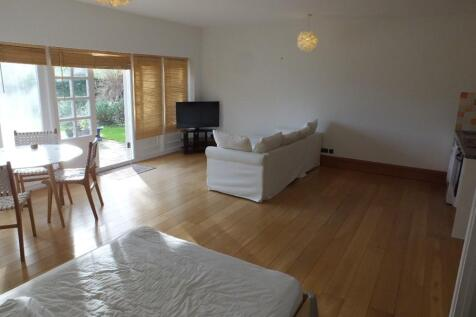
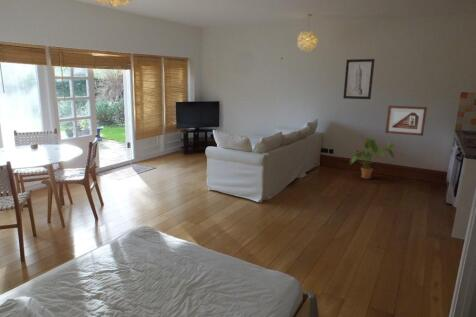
+ picture frame (405, 120)
+ wall art (358, 79)
+ house plant (371, 157)
